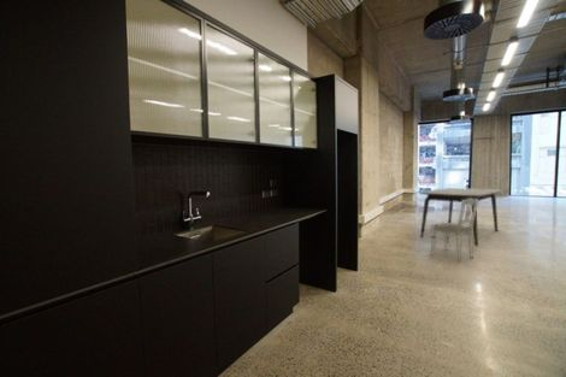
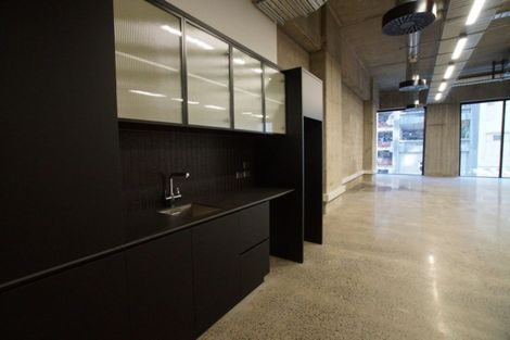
- dining chair (453, 226)
- dining table (452, 210)
